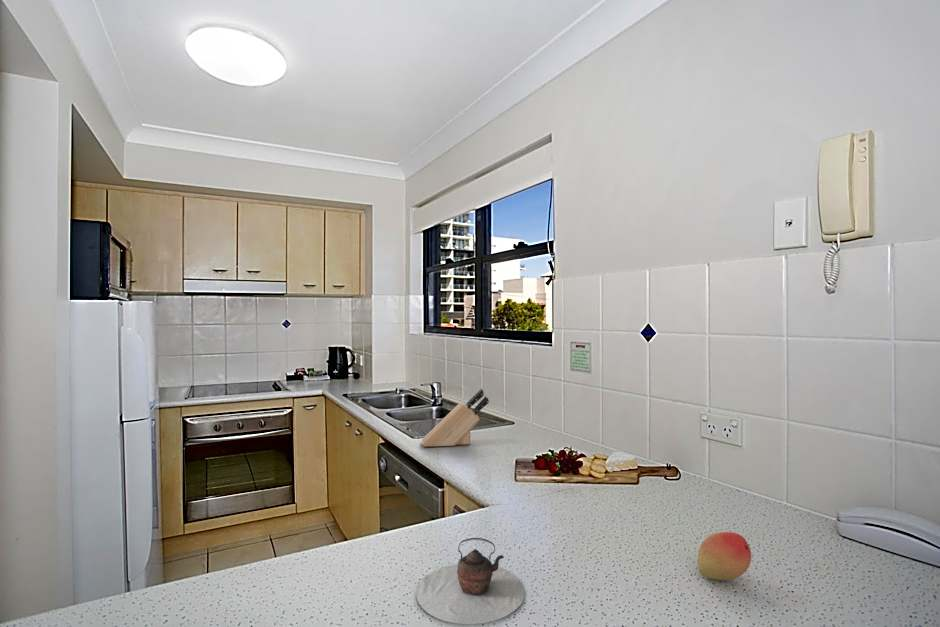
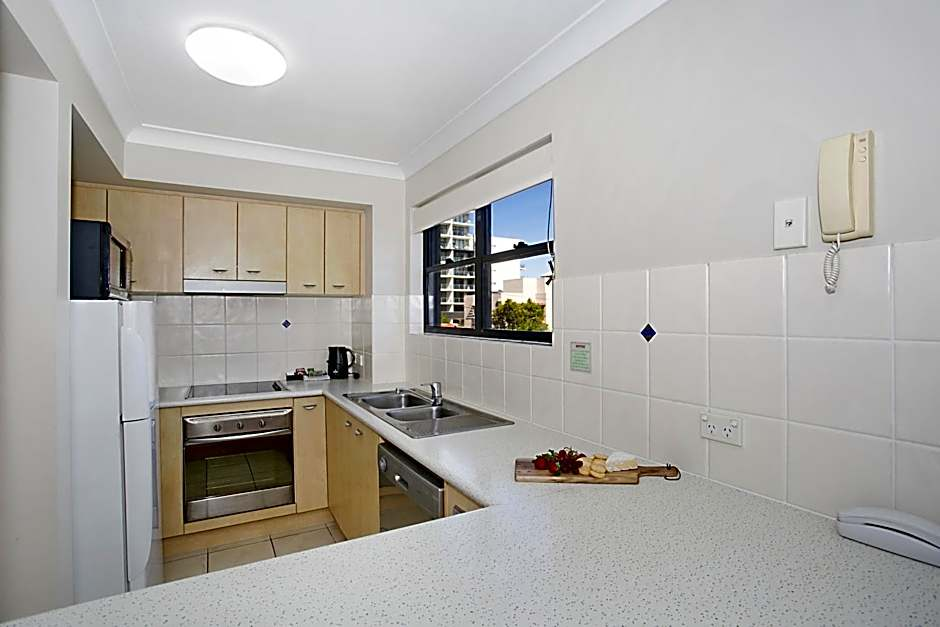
- teapot (470, 565)
- knife block (455, 416)
- fruit (724, 555)
